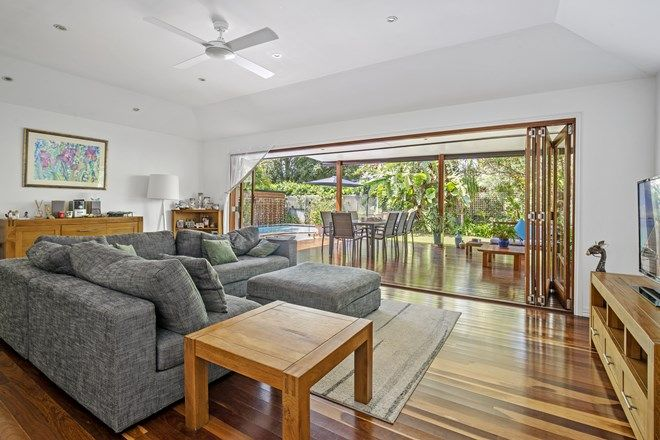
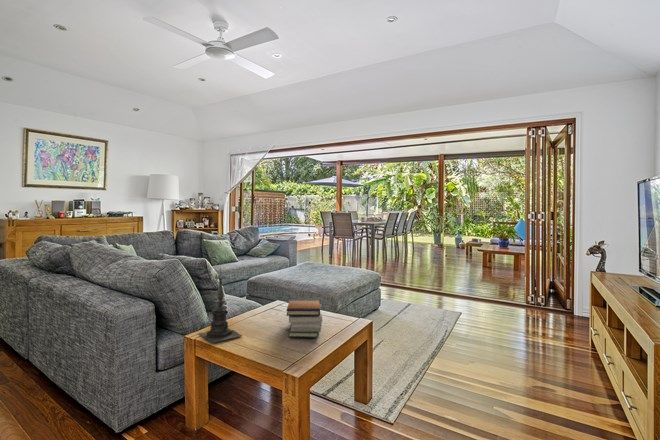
+ candle holder (221, 300)
+ book stack (304, 316)
